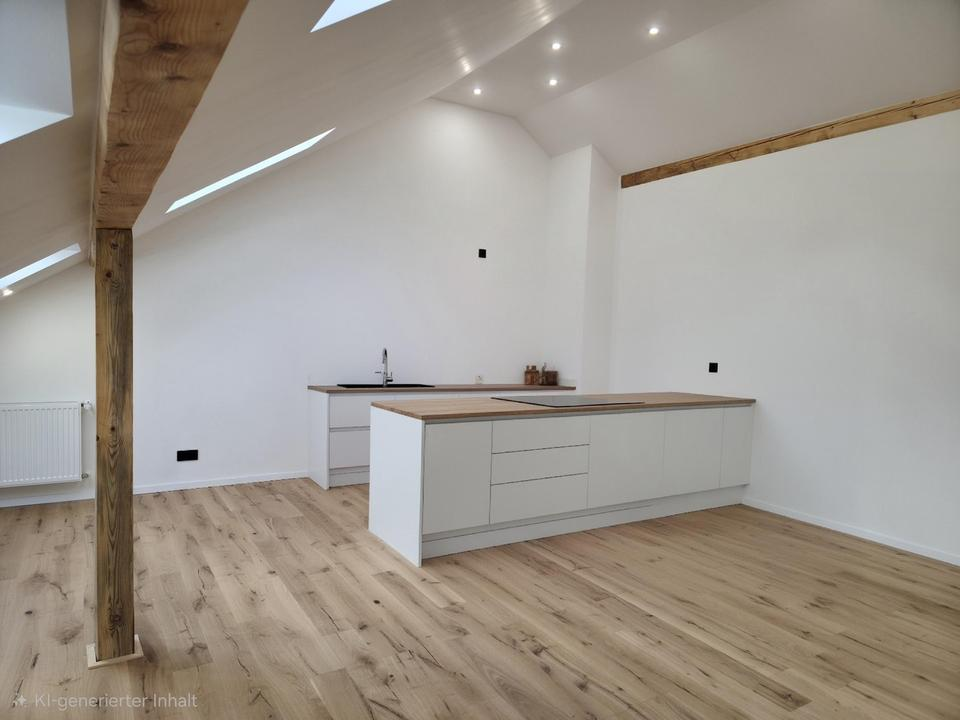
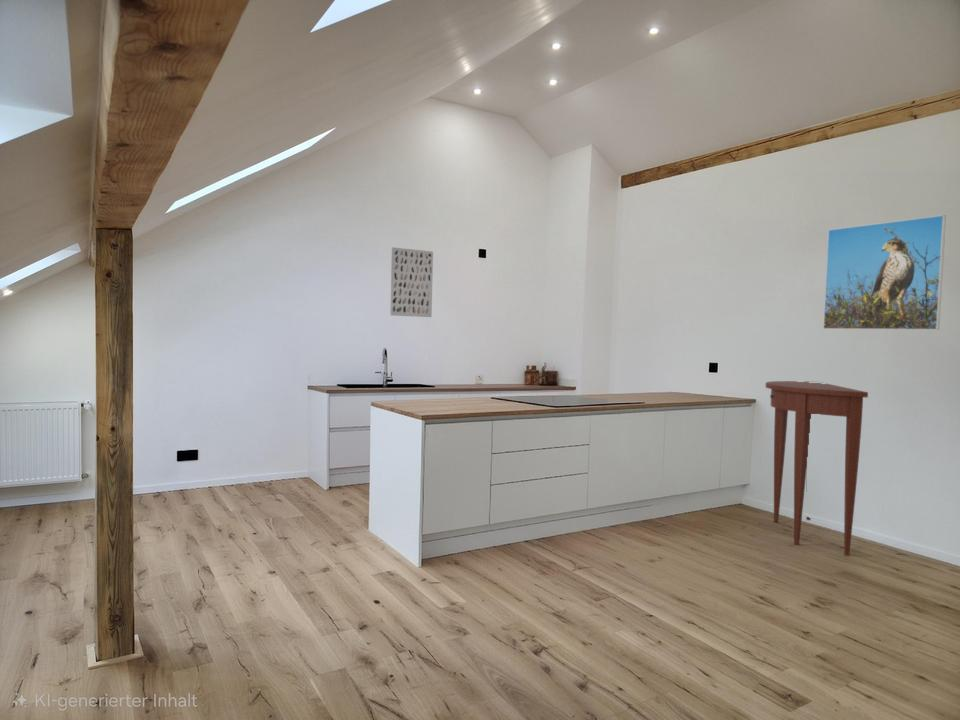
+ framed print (880, 276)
+ wall art (412, 283)
+ console table (807, 456)
